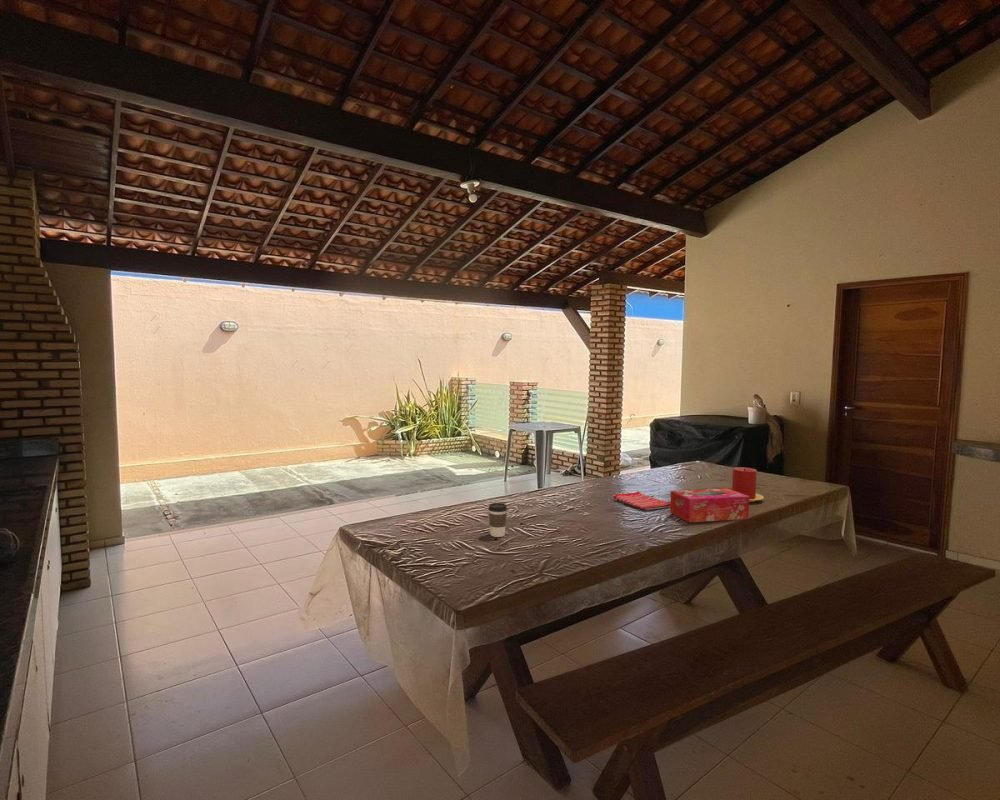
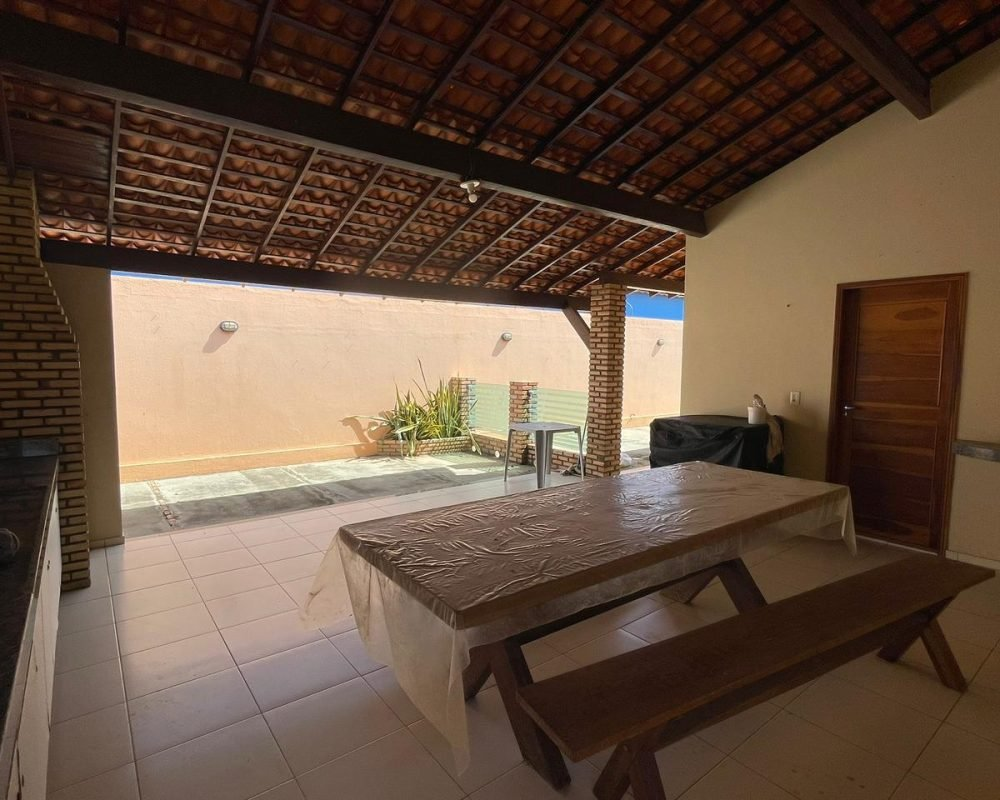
- tissue box (708, 504)
- dish towel (641, 500)
- candle (744, 483)
- coffee cup (497, 520)
